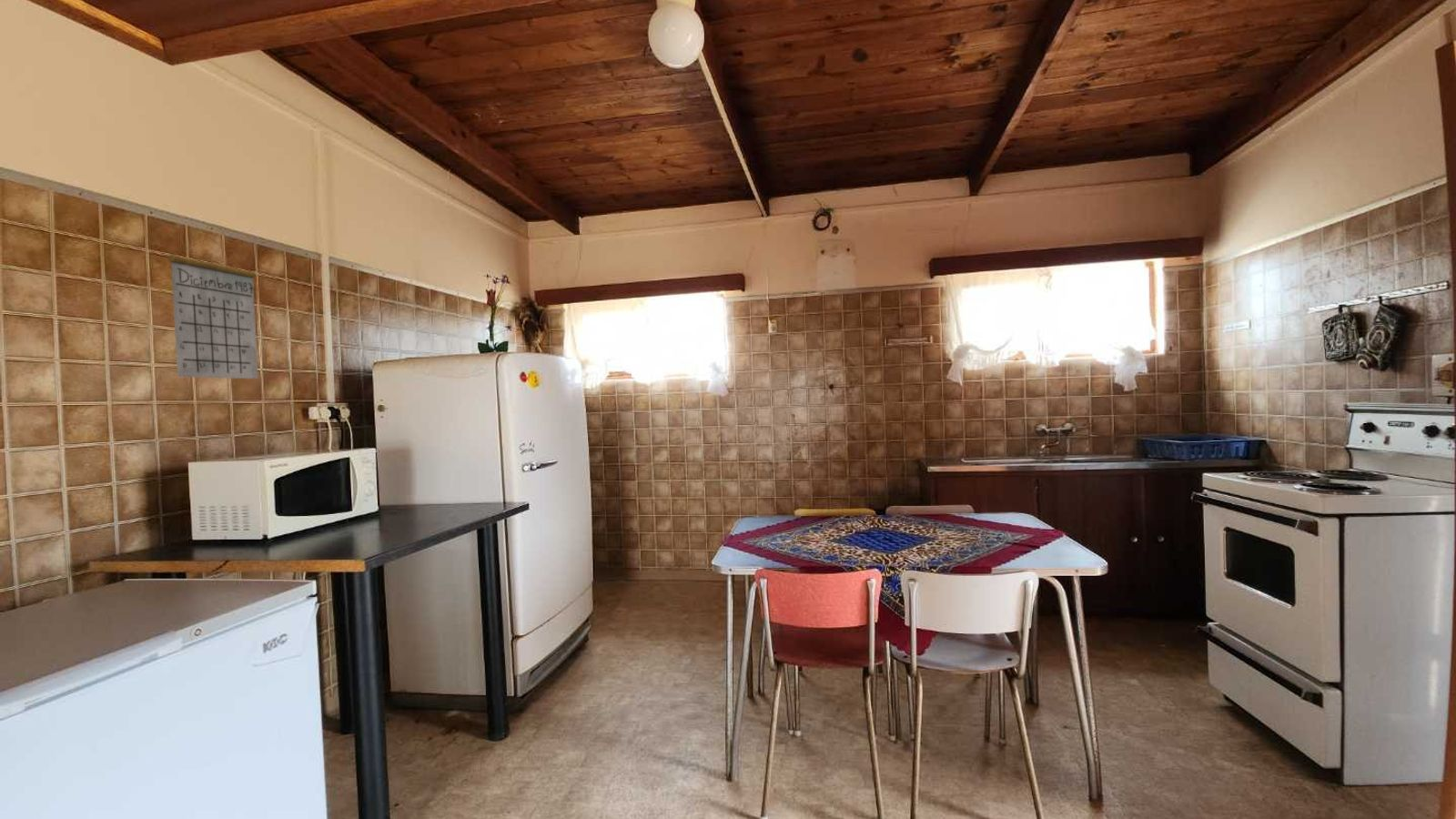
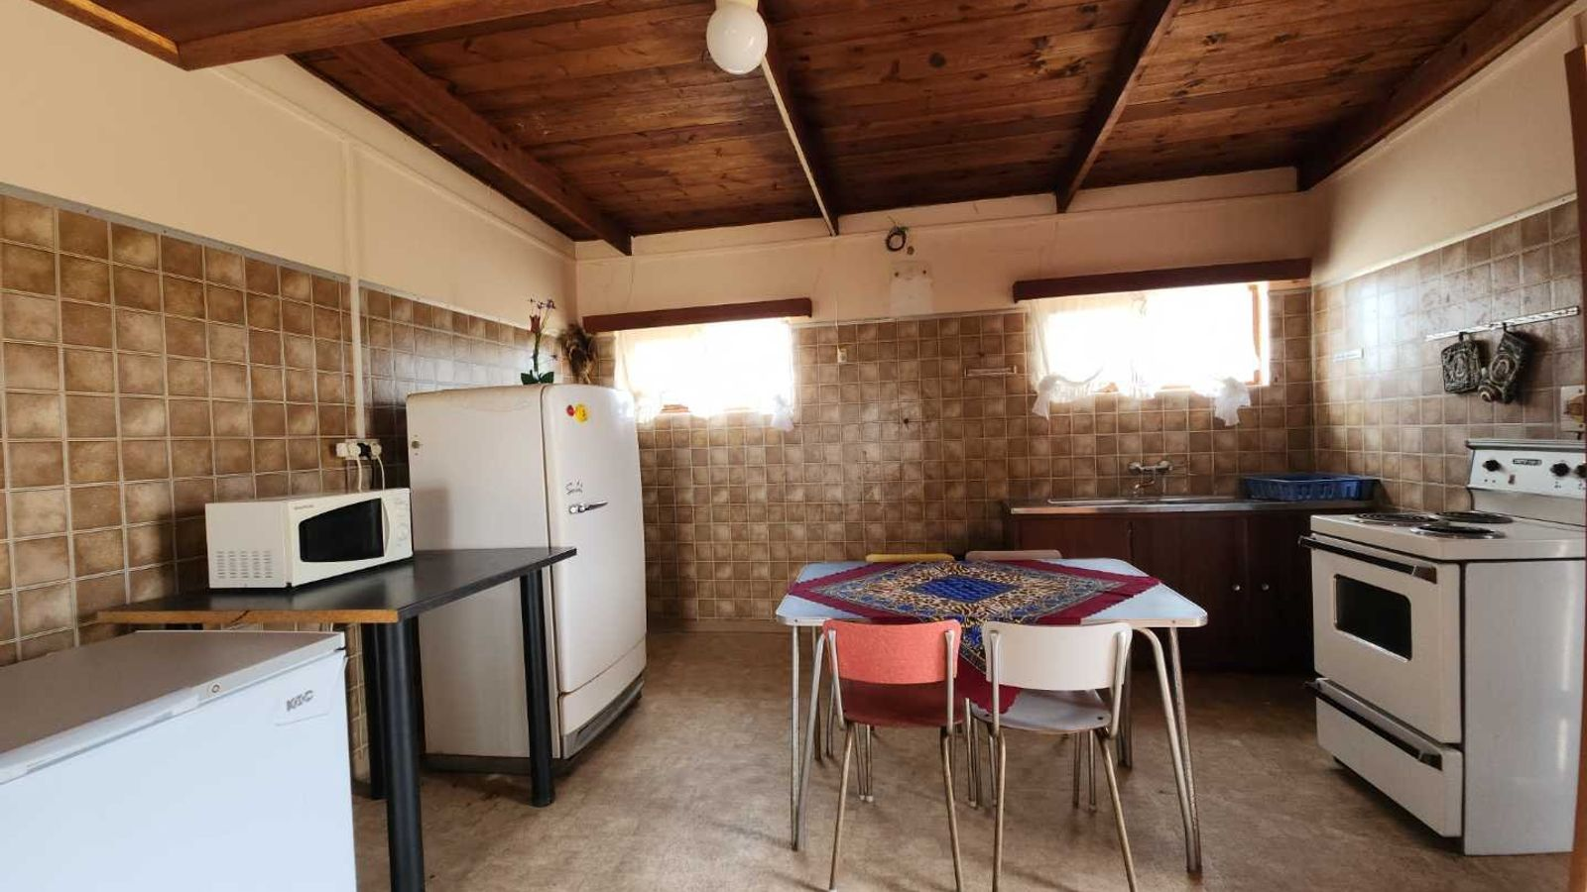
- calendar (217, 308)
